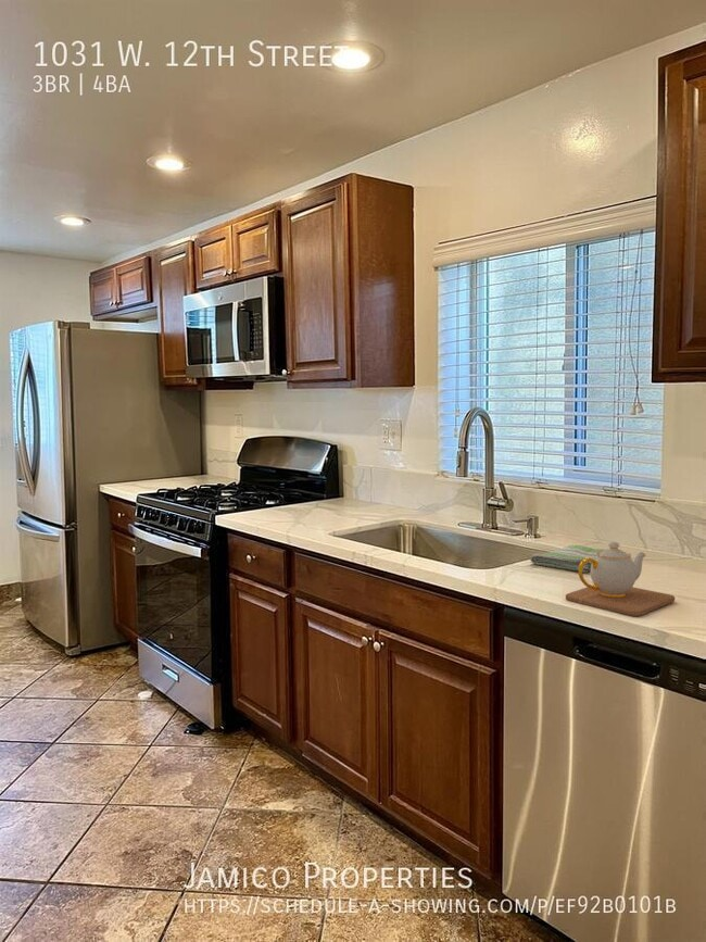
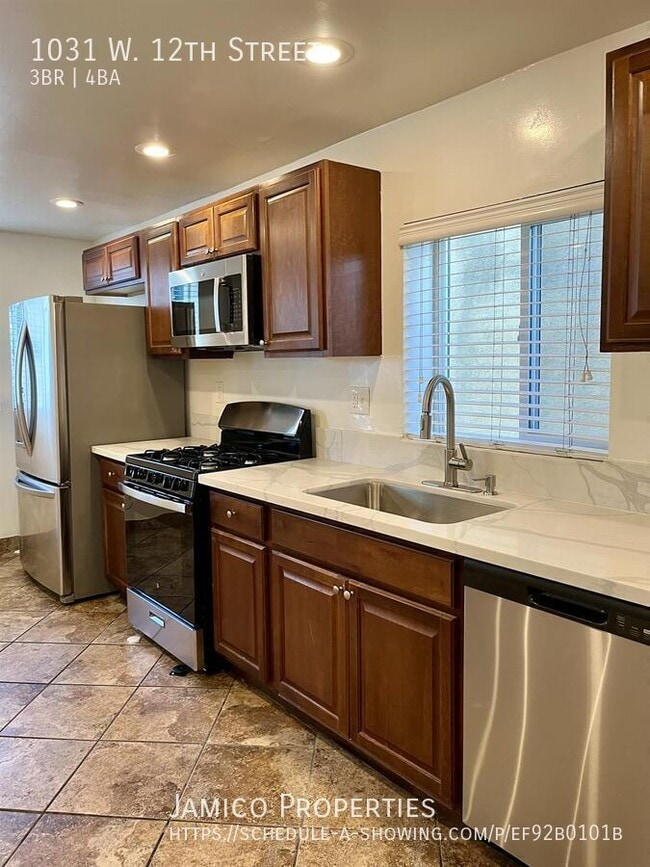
- teapot (620, 572)
- dish towel (576, 554)
